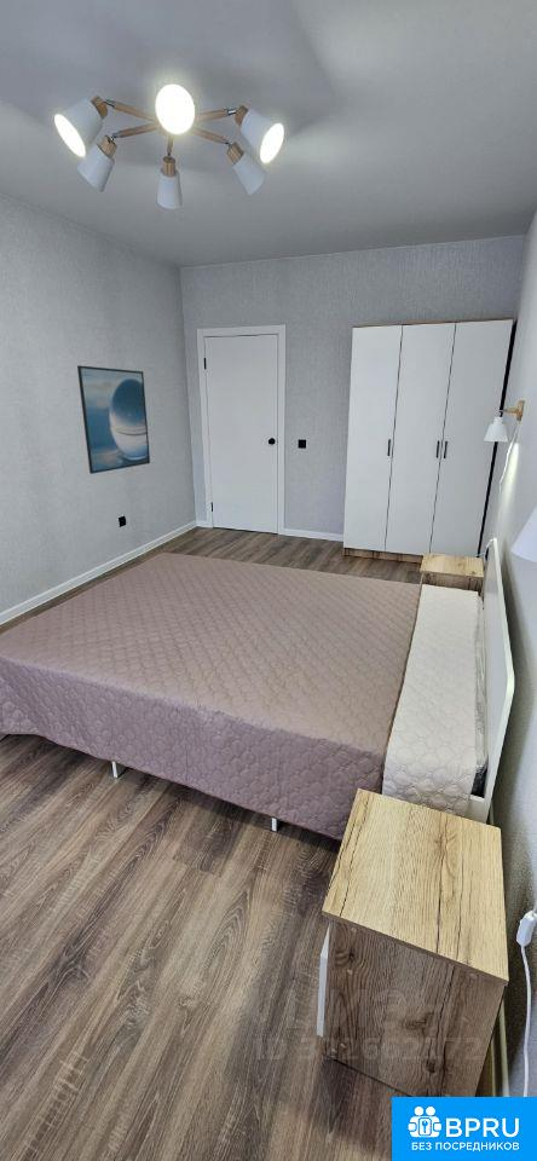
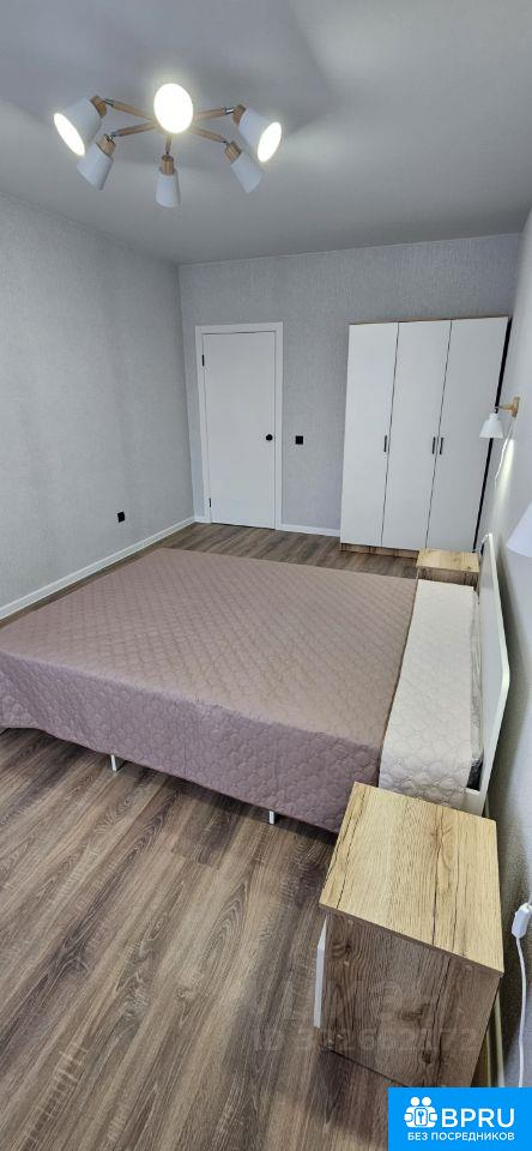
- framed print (117, 420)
